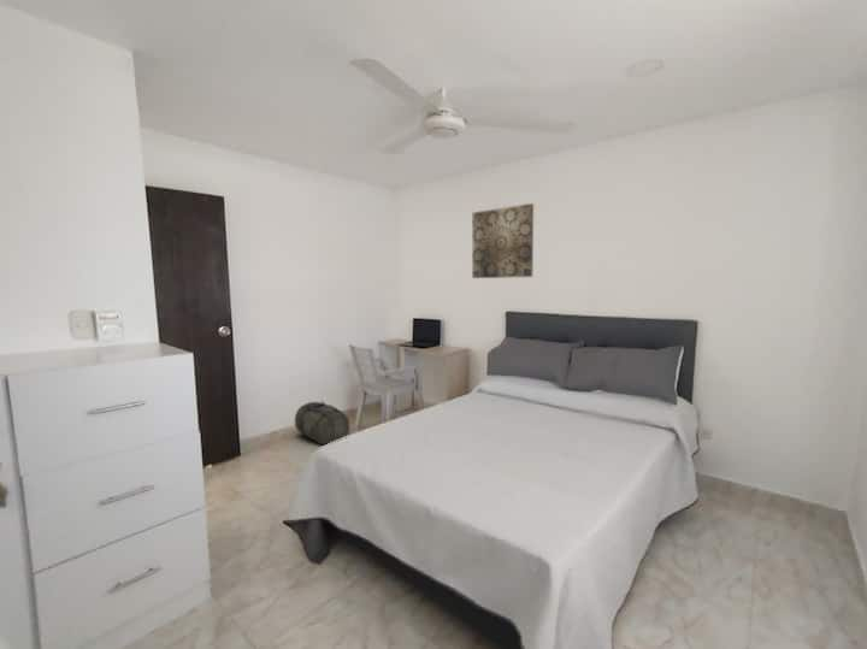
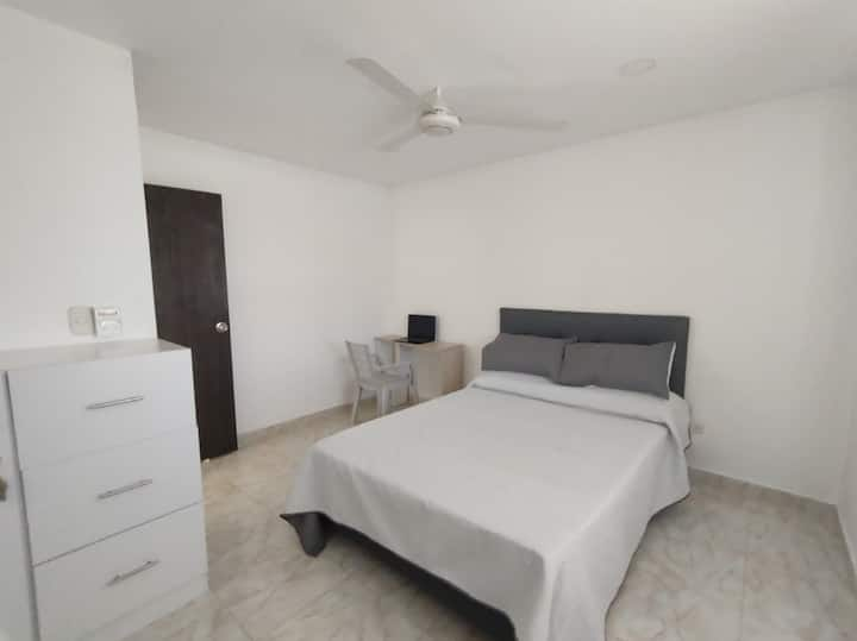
- wall art (501, 243)
- backpack (323, 419)
